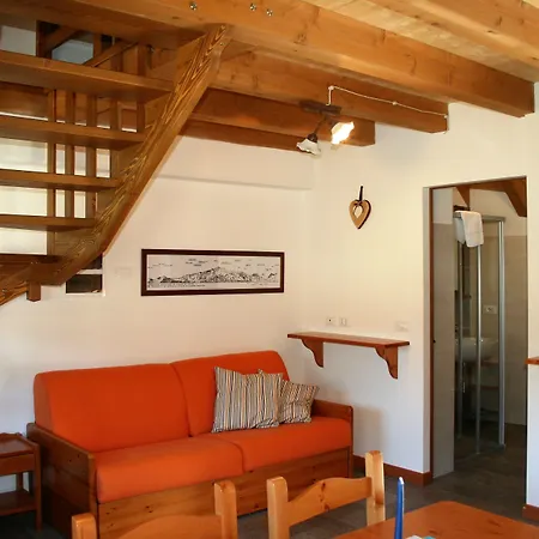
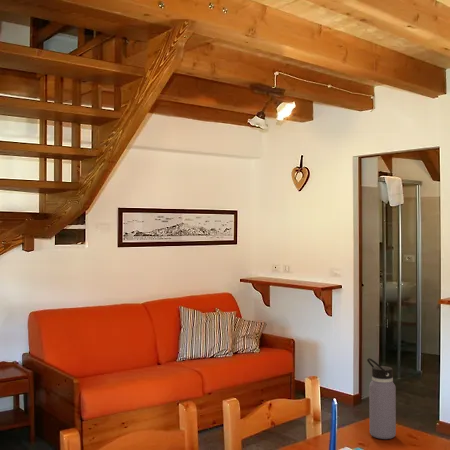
+ water bottle (381, 396)
